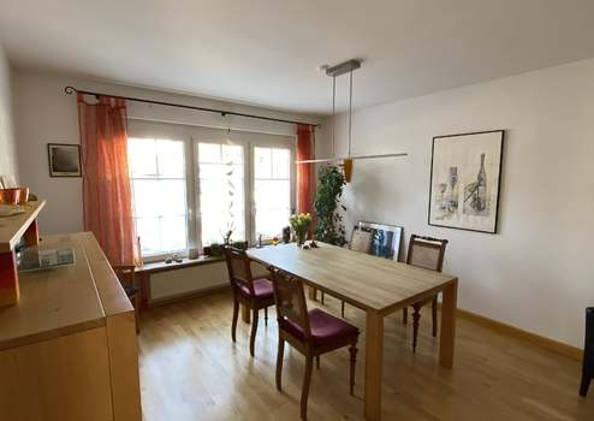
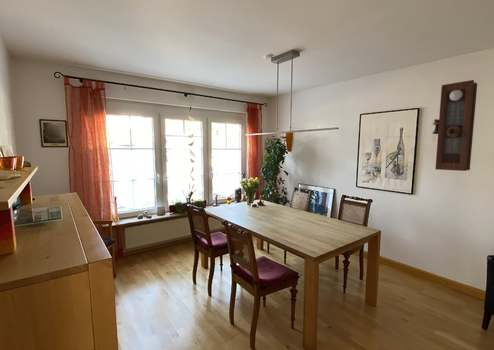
+ pendulum clock (450, 127)
